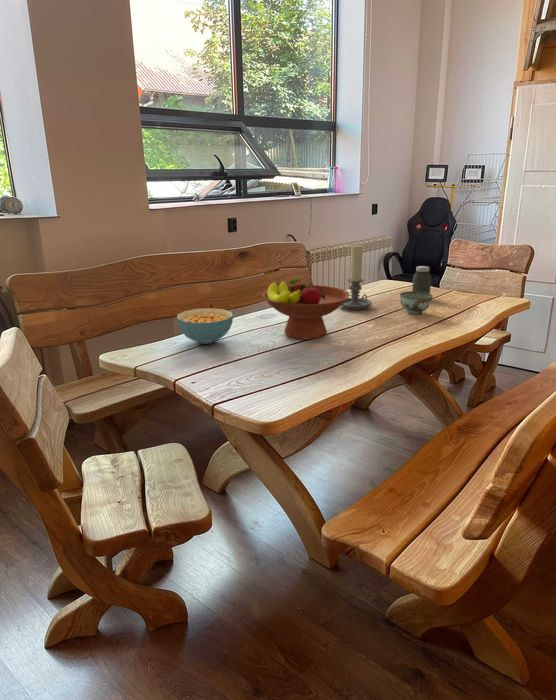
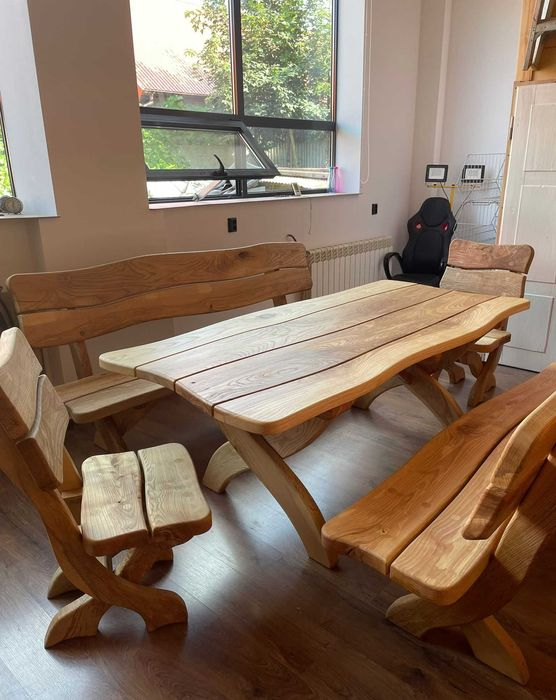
- fruit bowl (305, 306)
- jar (421, 282)
- bowl (415, 303)
- cereal bowl (205, 328)
- candle holder (357, 275)
